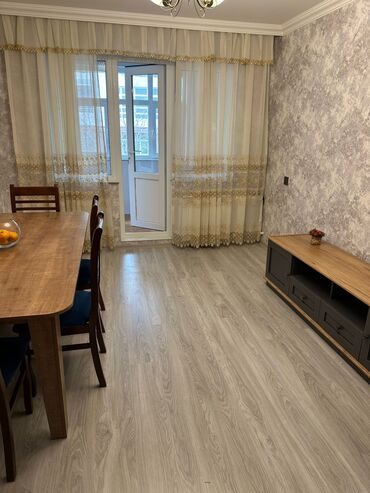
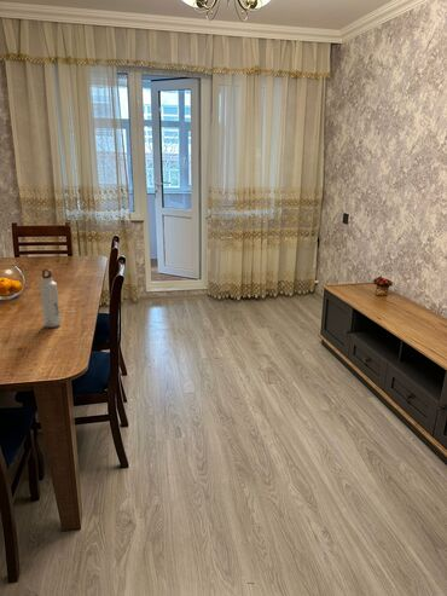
+ water bottle (48, 297)
